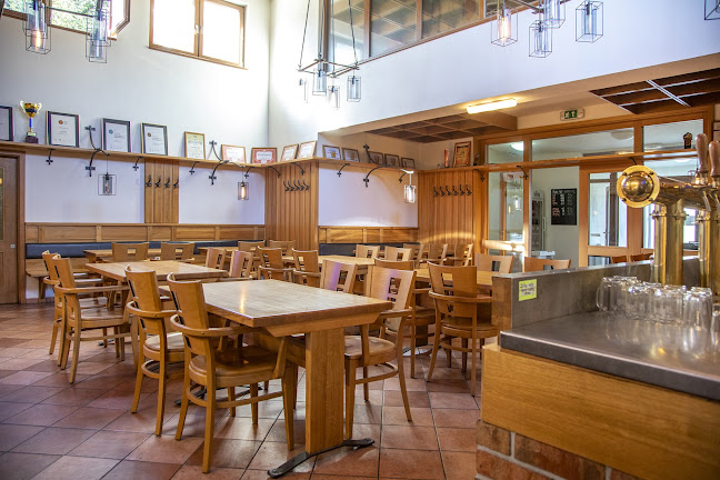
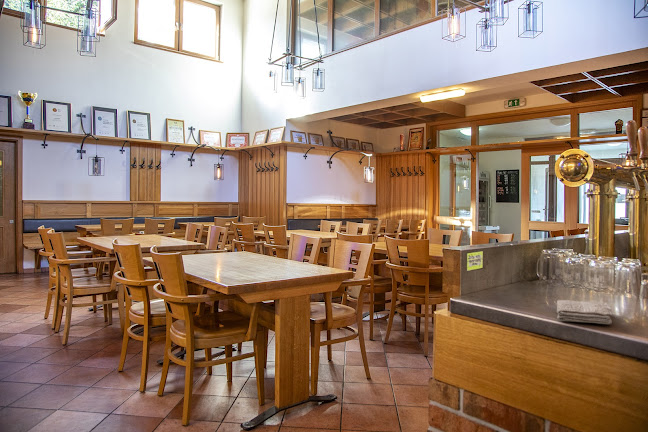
+ washcloth (582, 310)
